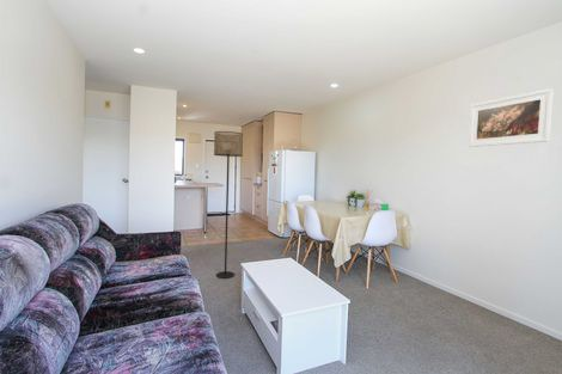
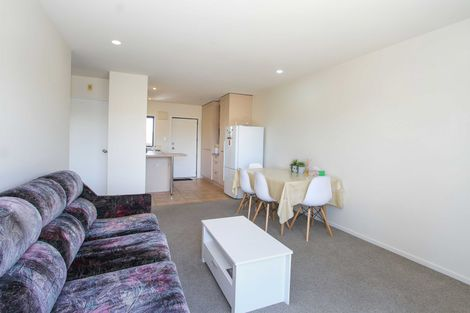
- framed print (506, 121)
- floor lamp (226, 204)
